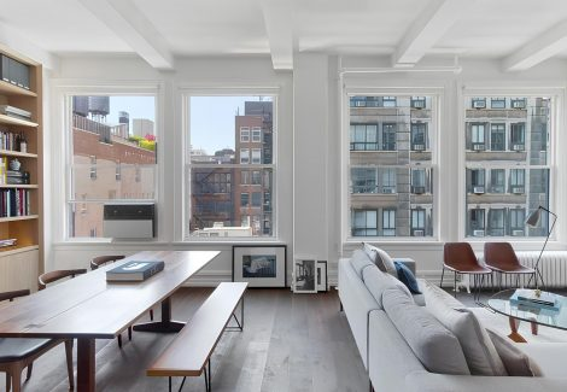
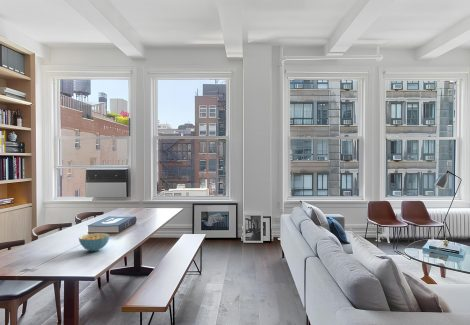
+ cereal bowl (94, 243)
